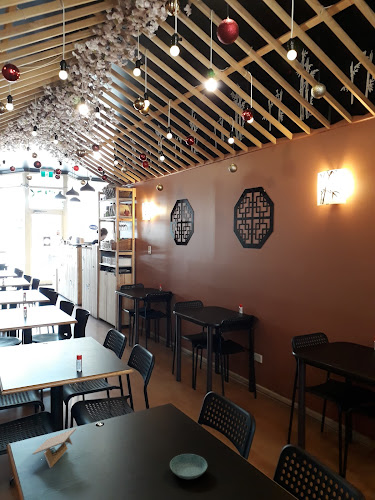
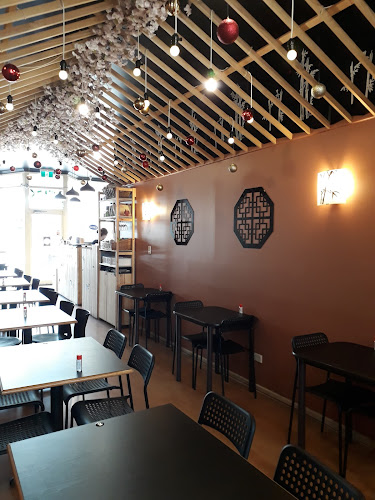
- saucer (188, 467)
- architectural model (55, 445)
